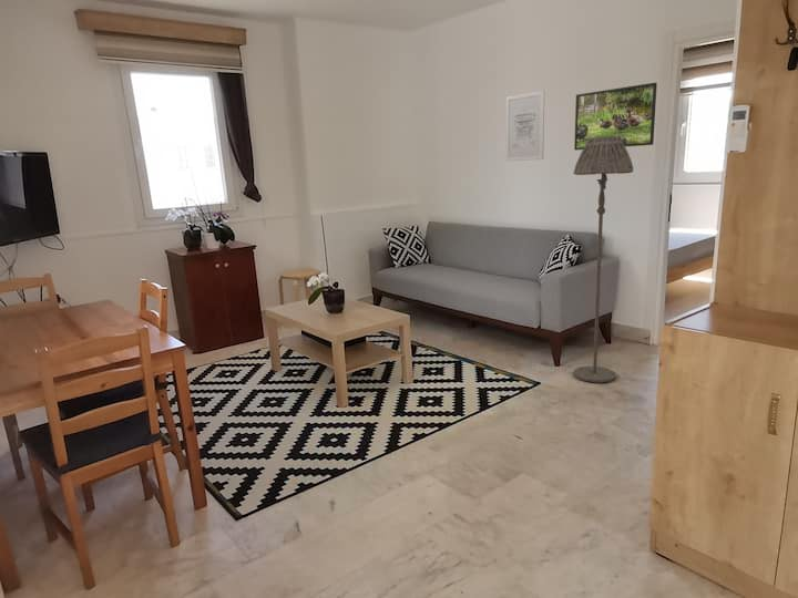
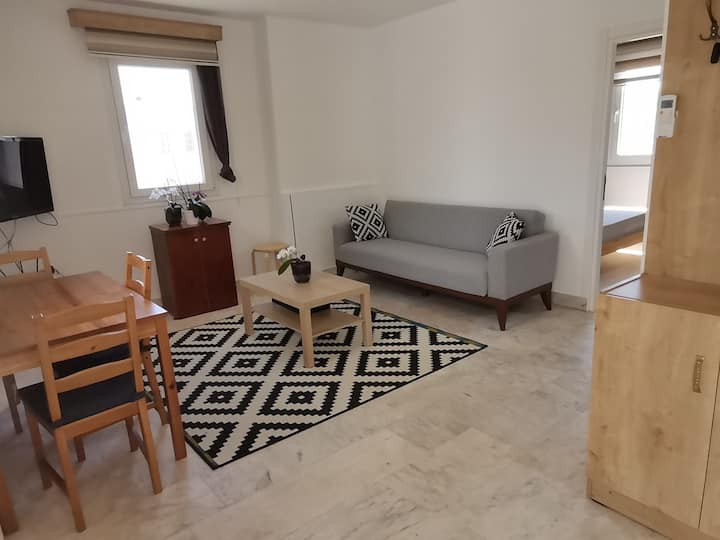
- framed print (613, 118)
- wall art (524, 127)
- floor lamp (598, 261)
